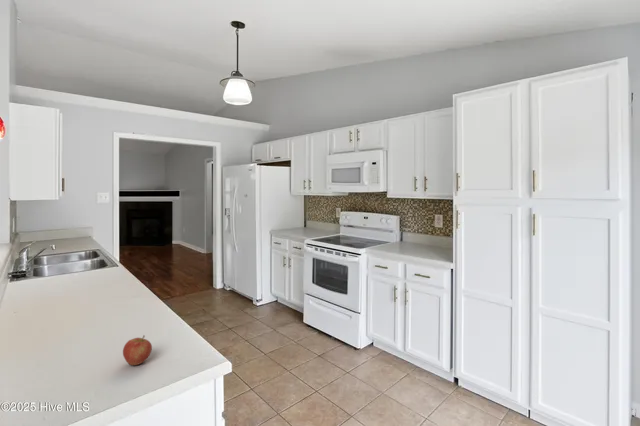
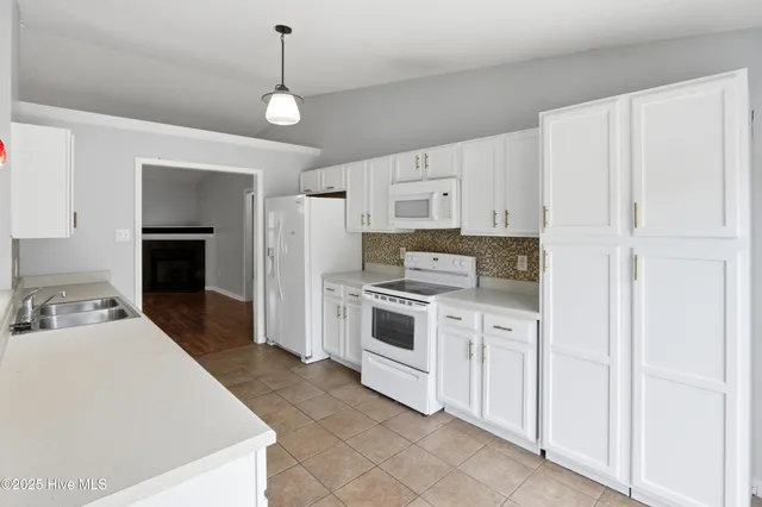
- apple (137, 349)
